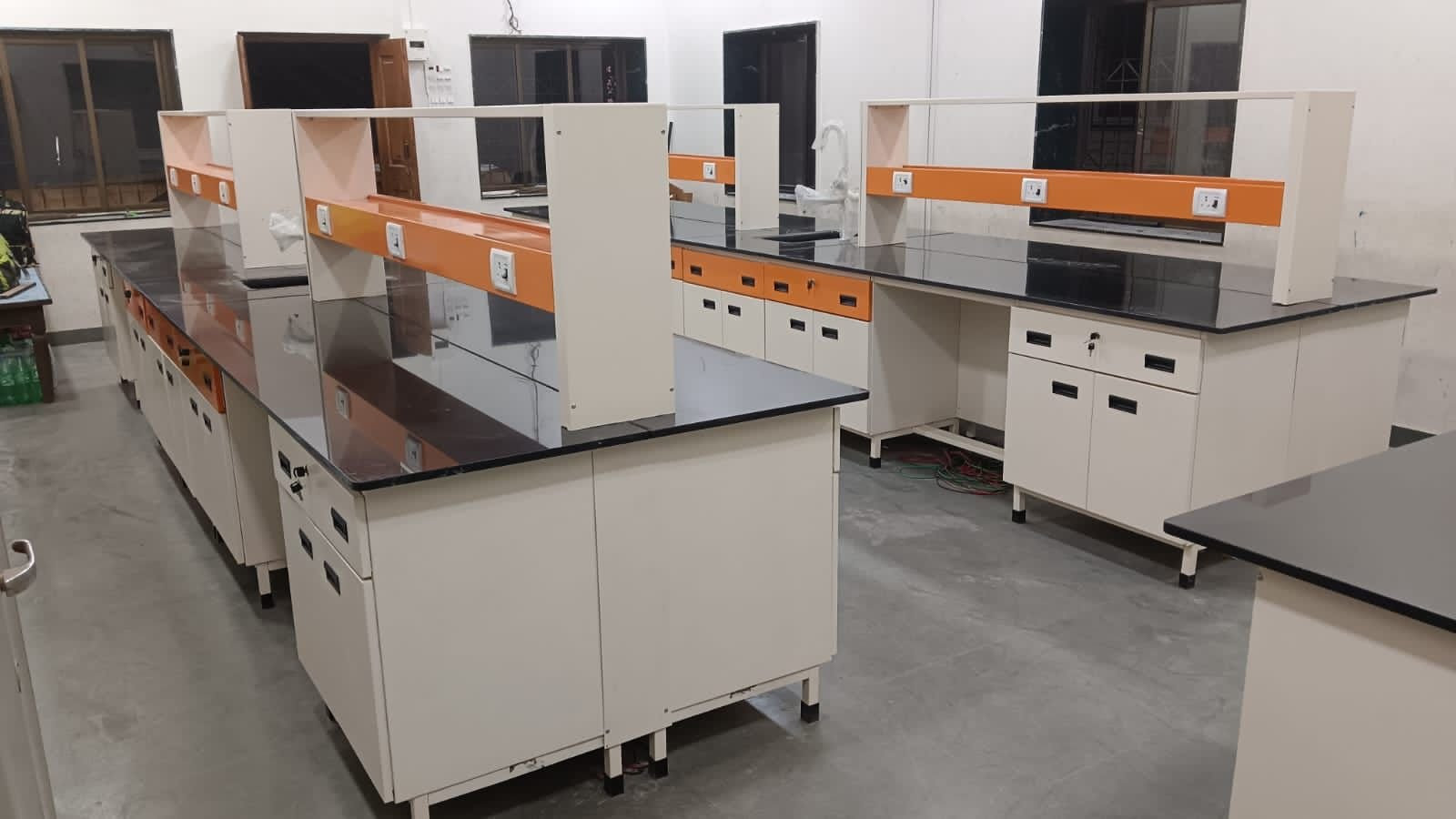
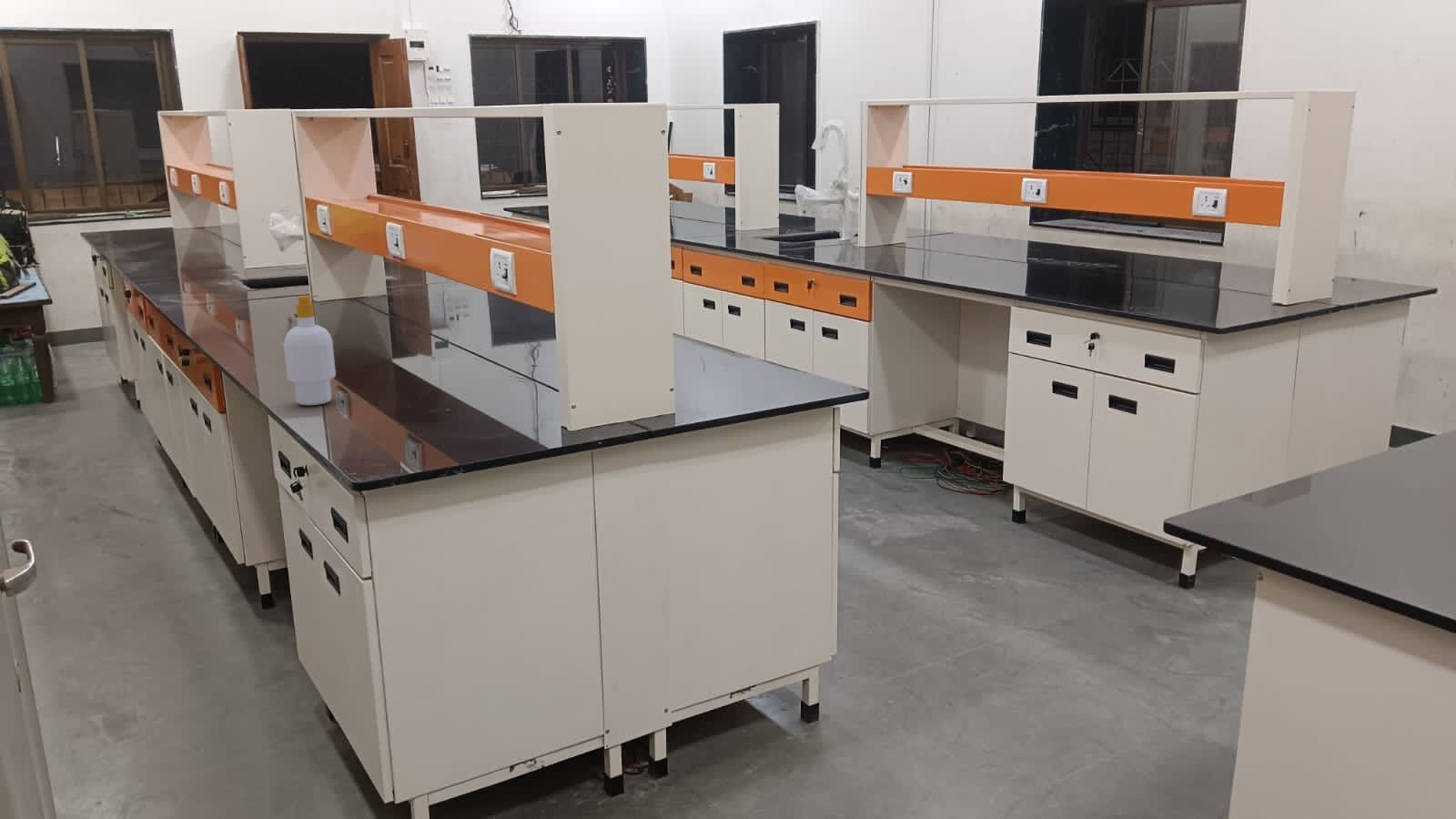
+ soap bottle (308, 349)
